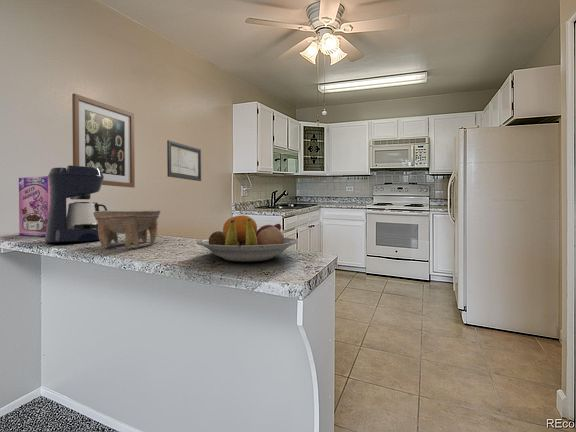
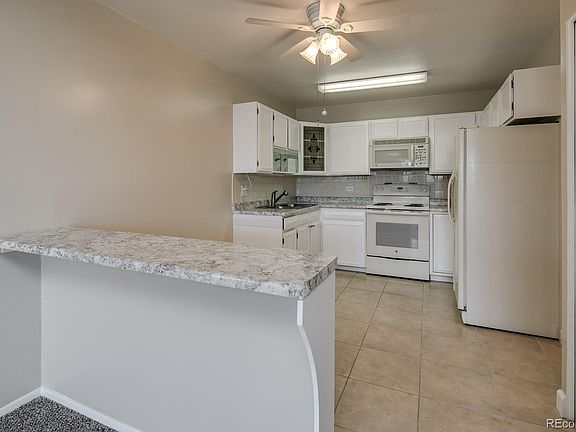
- fruit bowl (248, 236)
- cereal box (39, 206)
- wall art (106, 144)
- coffee maker (76, 203)
- wall art (185, 162)
- bowl (128, 227)
